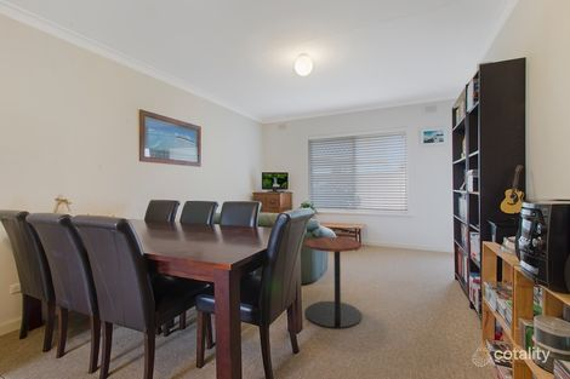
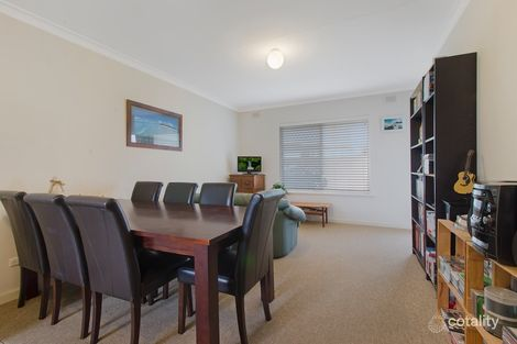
- side table (335, 277)
